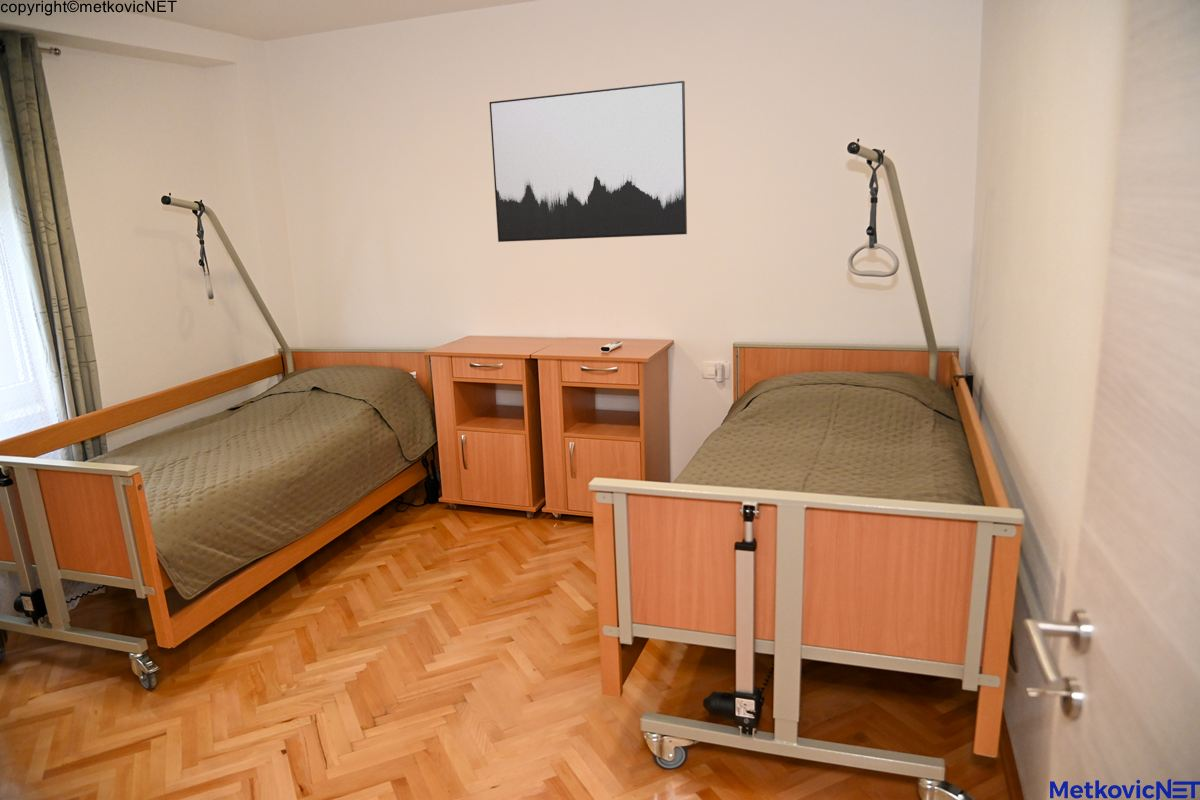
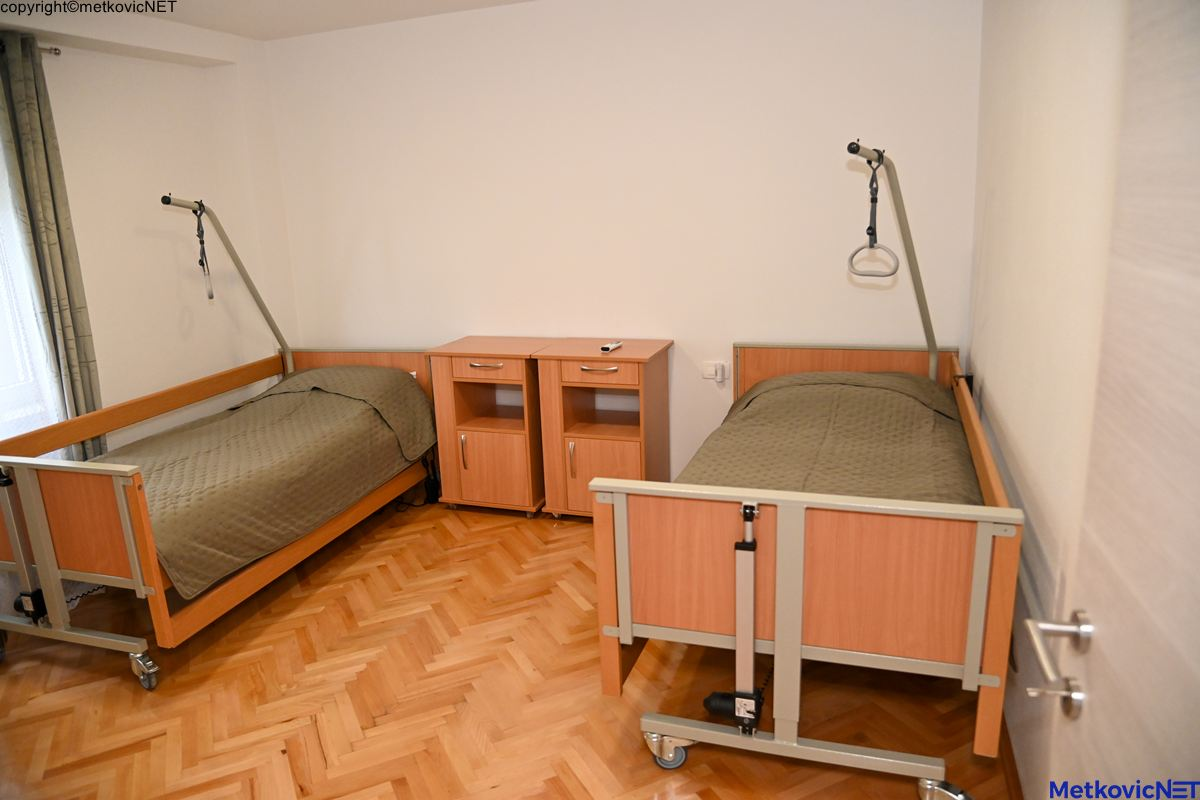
- wall art (585, 166)
